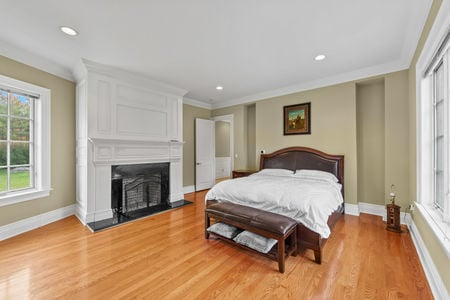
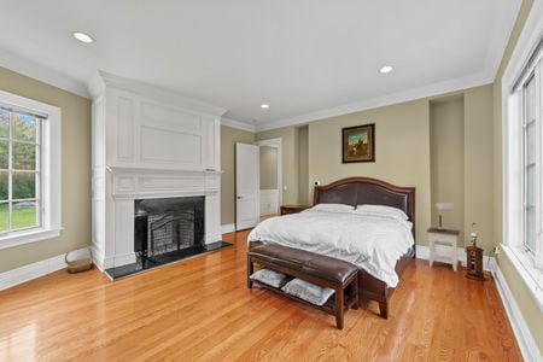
+ lamp (440, 216)
+ basket (80, 259)
+ nightstand (443, 241)
